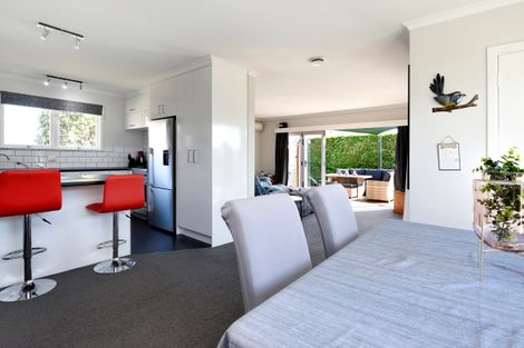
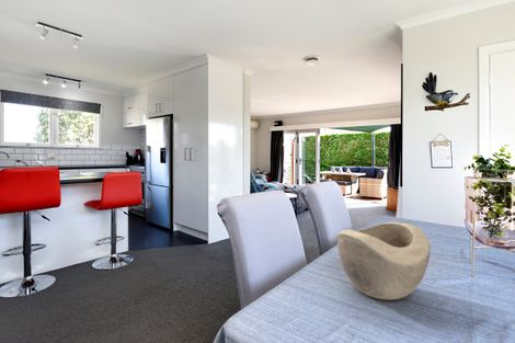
+ decorative bowl (380, 258)
